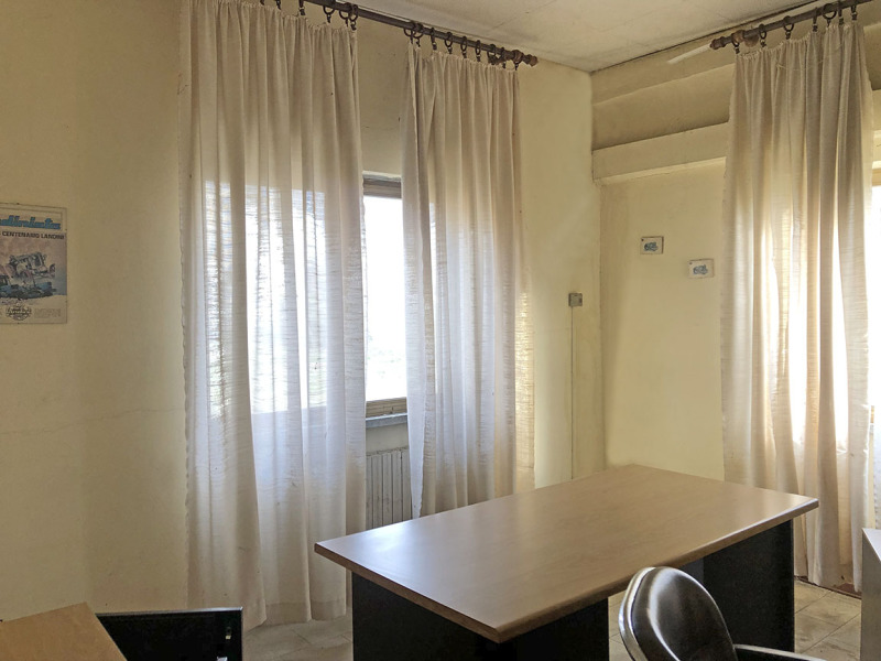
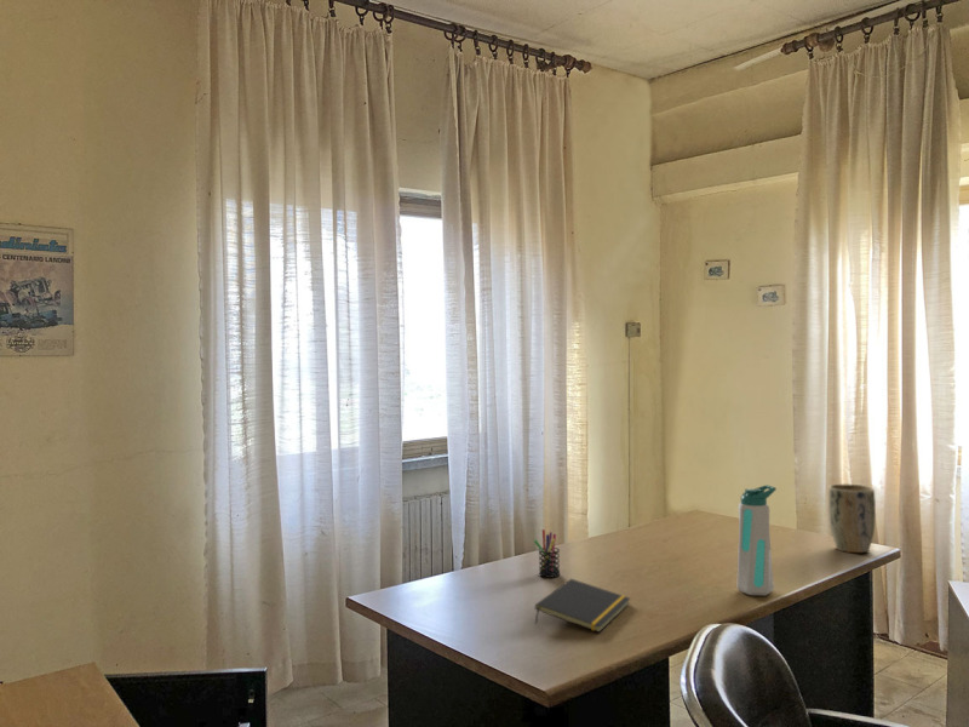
+ notepad (584, 603)
+ plant pot (852, 517)
+ water bottle (756, 539)
+ pen holder (546, 553)
